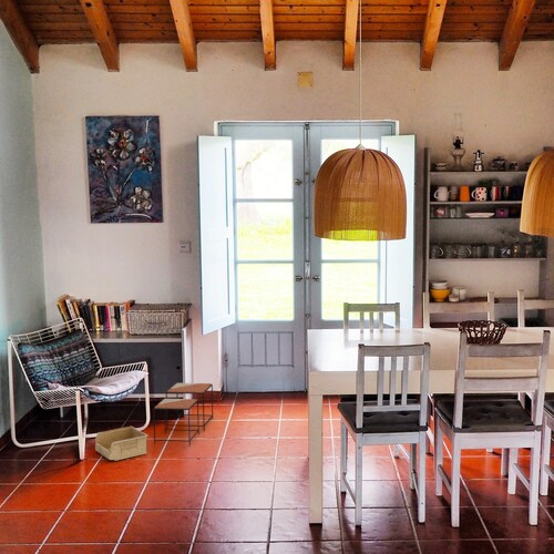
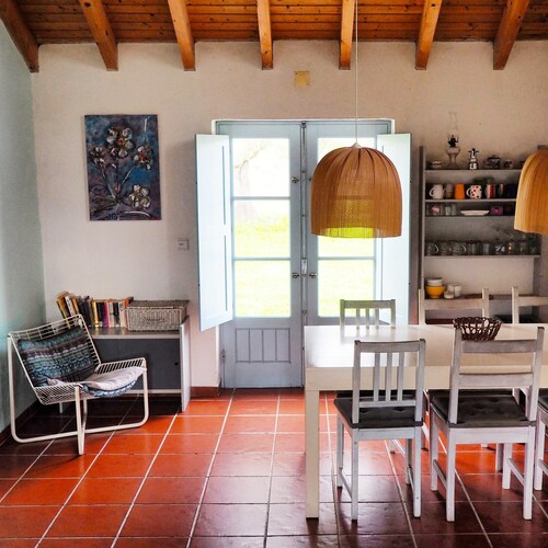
- storage bin (121, 443)
- side table (184, 414)
